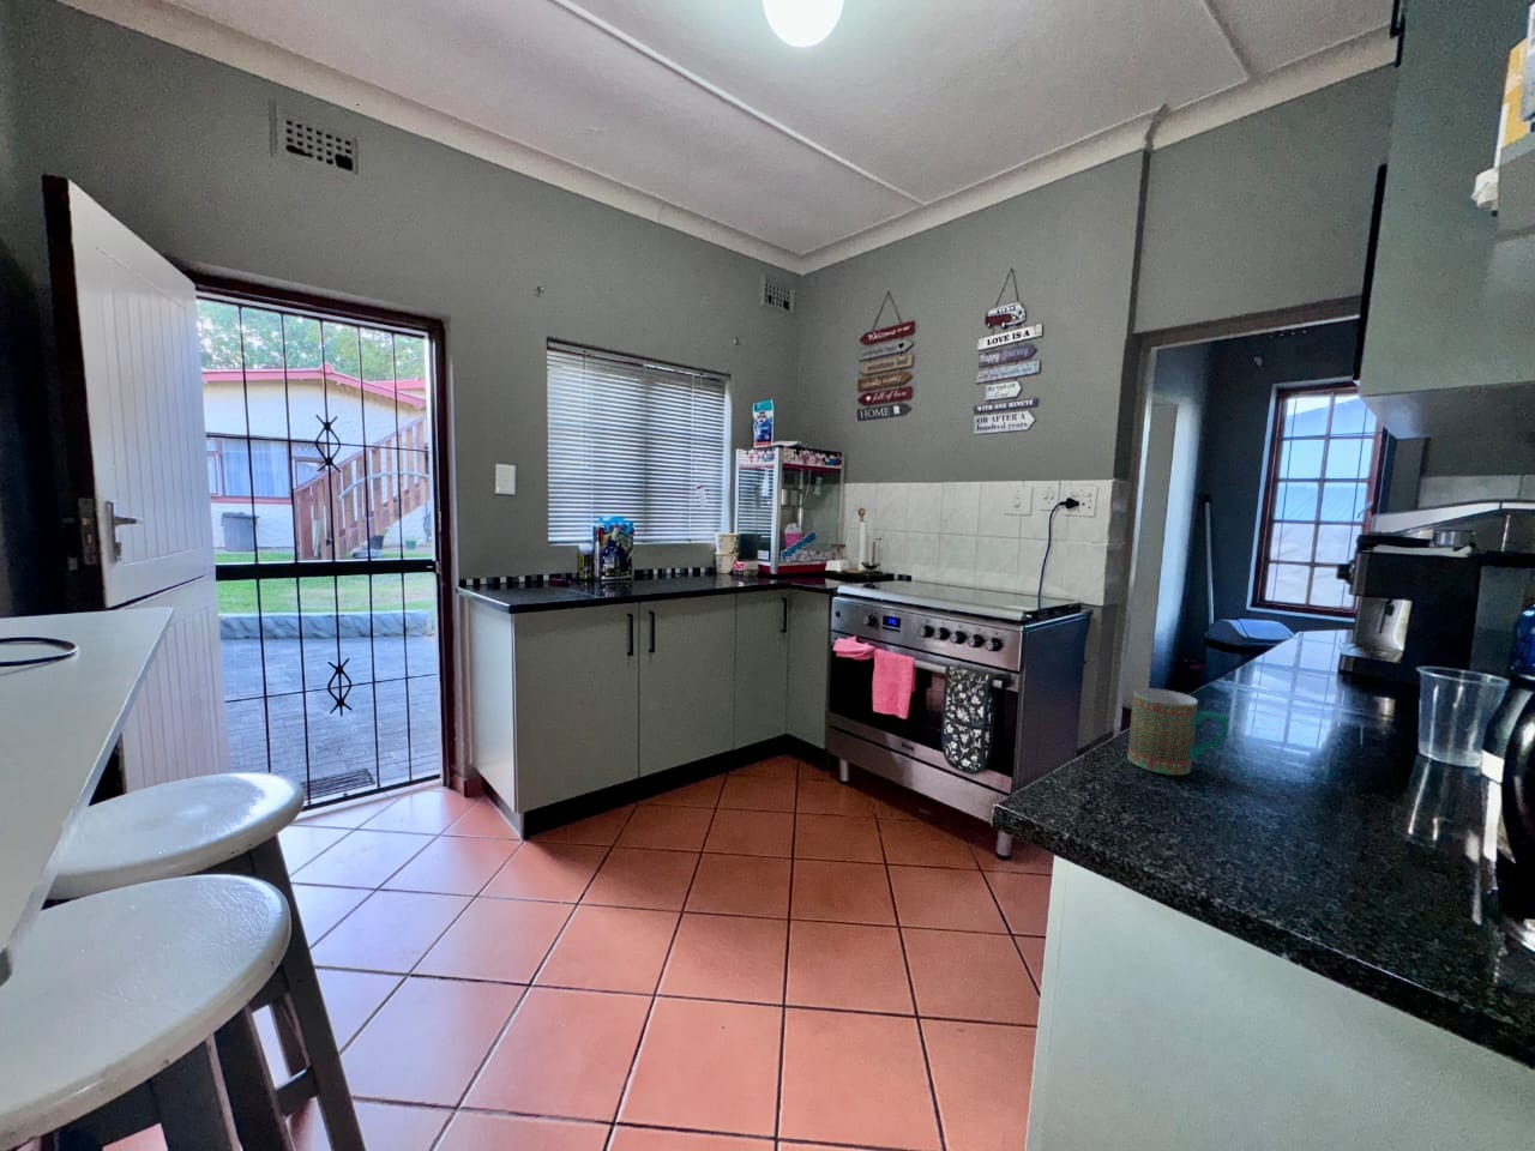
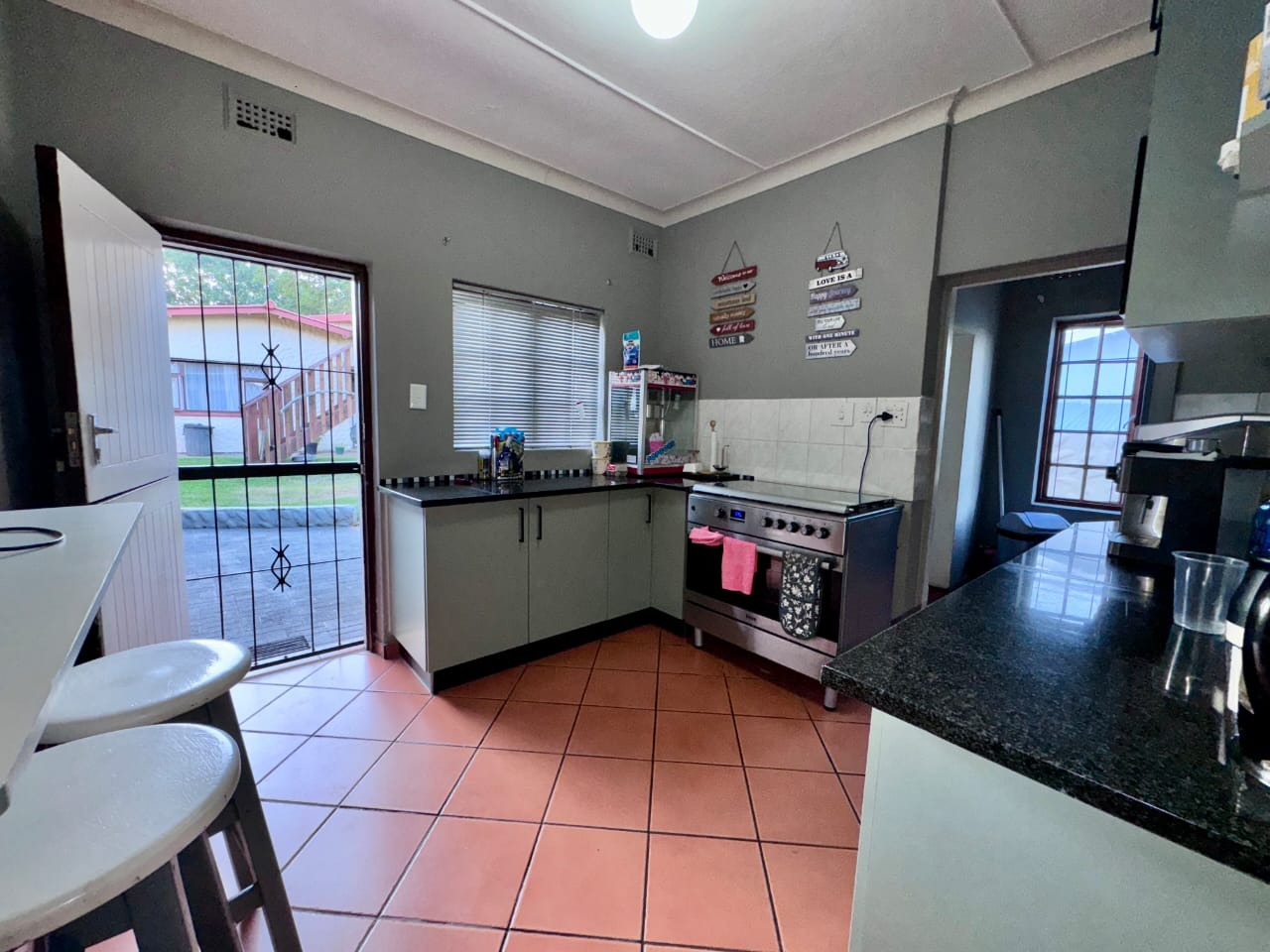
- mug (1176, 734)
